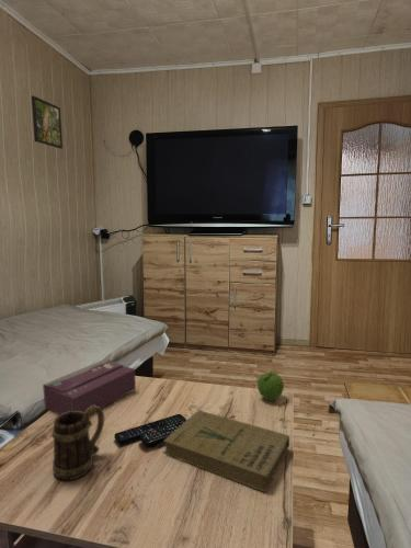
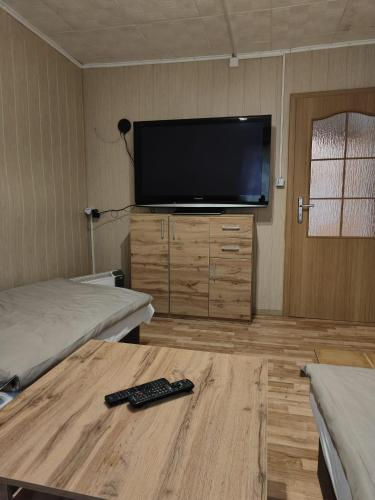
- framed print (47, 124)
- tissue box (91, 387)
- mug (80, 438)
- fruit (270, 385)
- book (227, 443)
